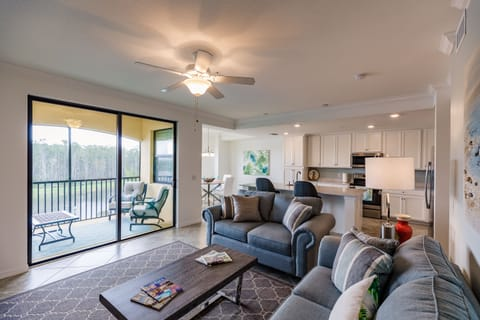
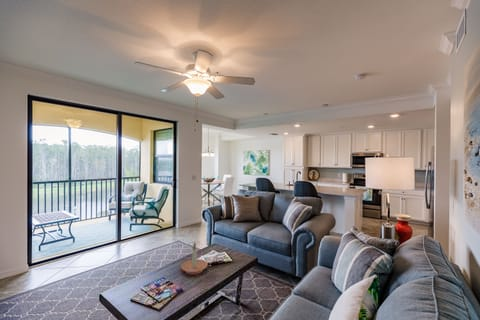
+ candle holder (194, 255)
